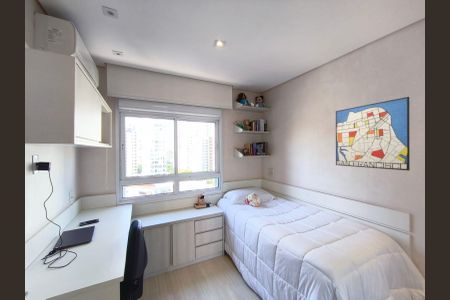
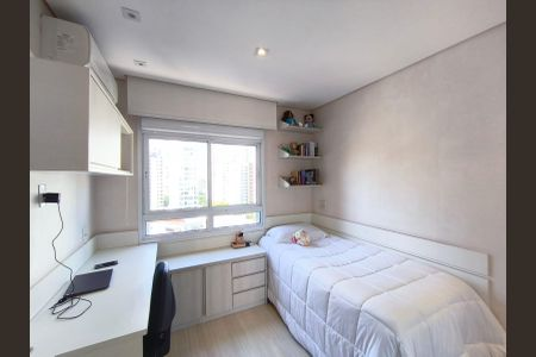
- wall art (366, 136)
